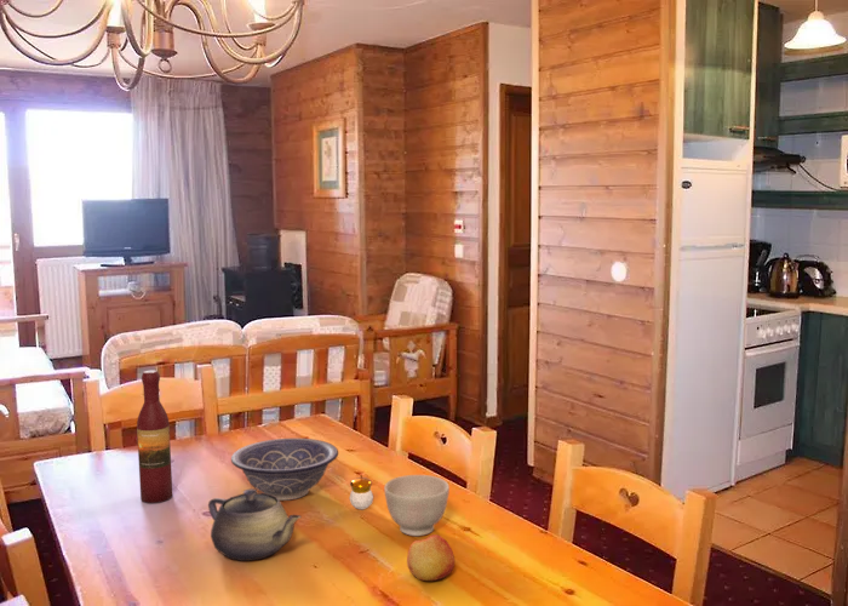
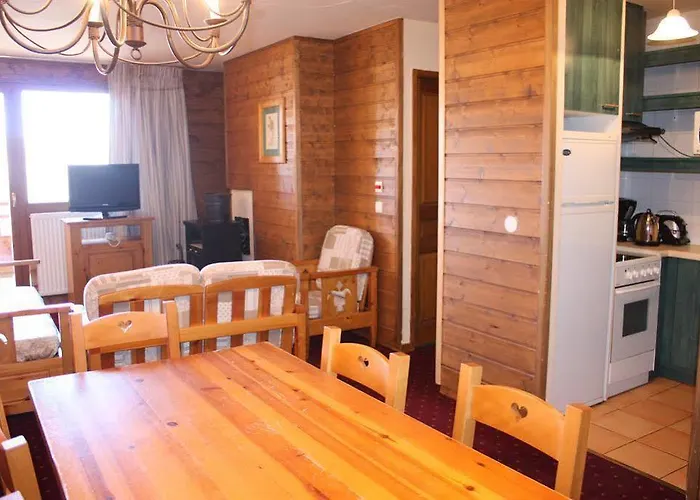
- apple (430, 556)
- candle (361, 491)
- wine bottle (153, 434)
- decorative bowl (286, 473)
- teapot (253, 520)
- bowl (417, 507)
